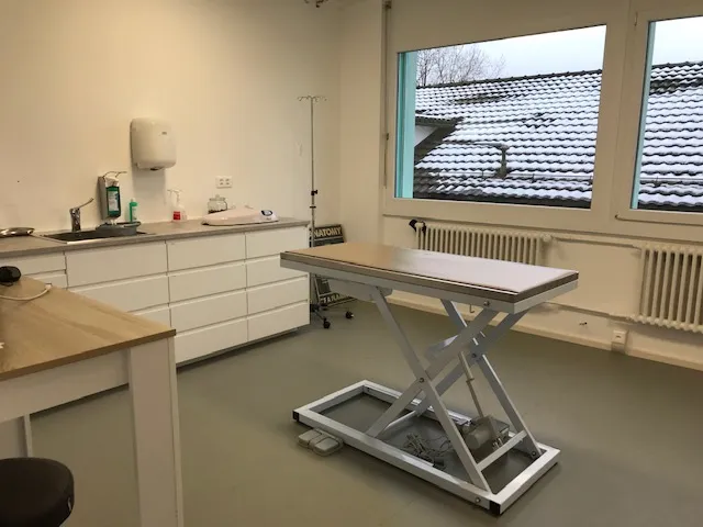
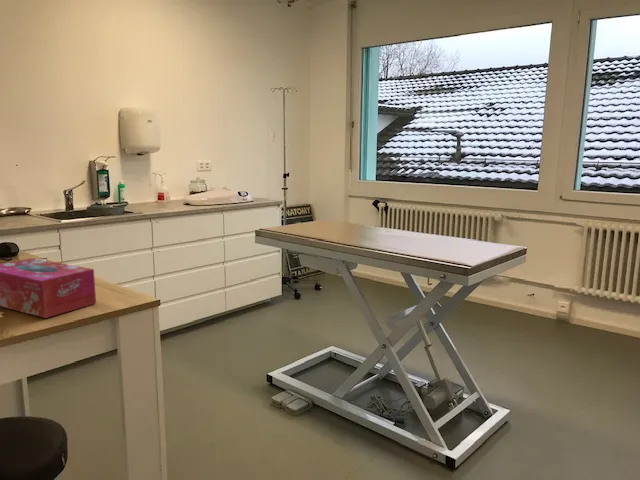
+ tissue box (37, 285)
